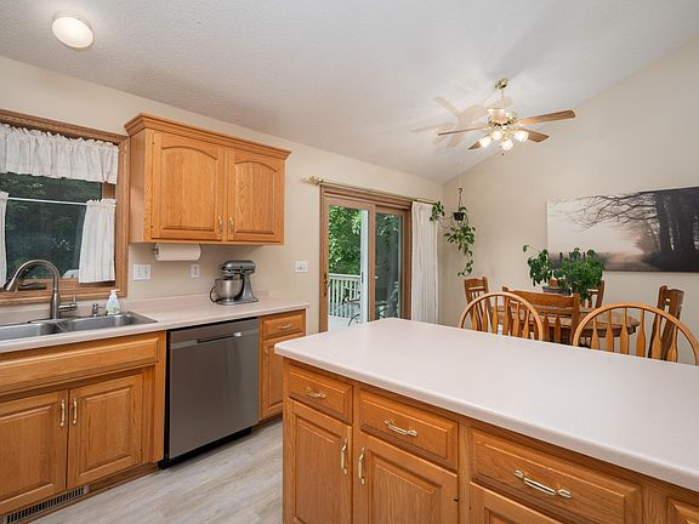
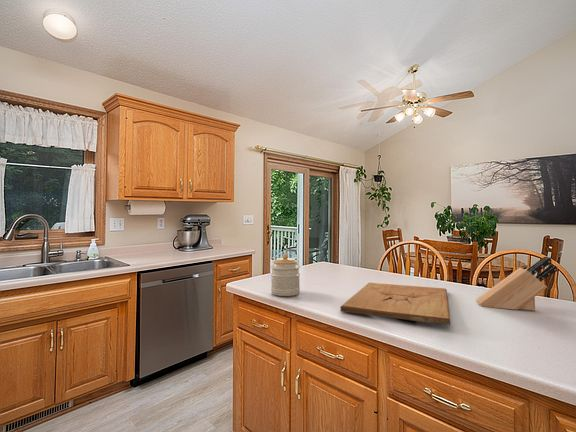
+ knife block (514, 281)
+ jar (285, 273)
+ cutting board (399, 298)
